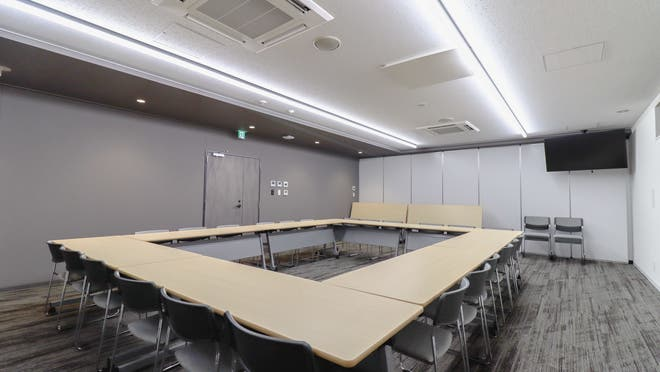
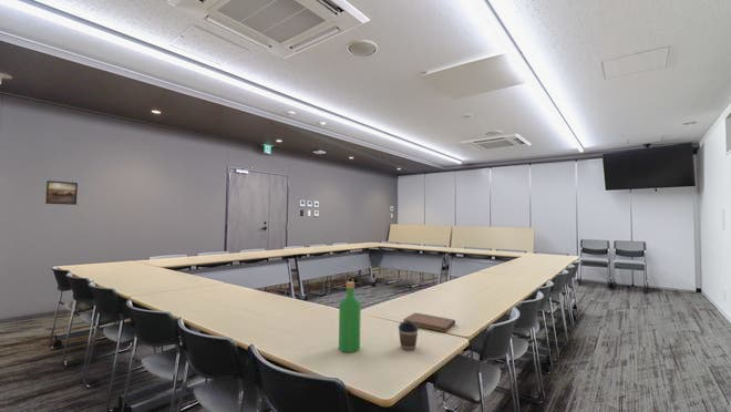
+ notebook (429, 321)
+ bottle (349, 315)
+ coffee cup (408, 333)
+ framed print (62, 193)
